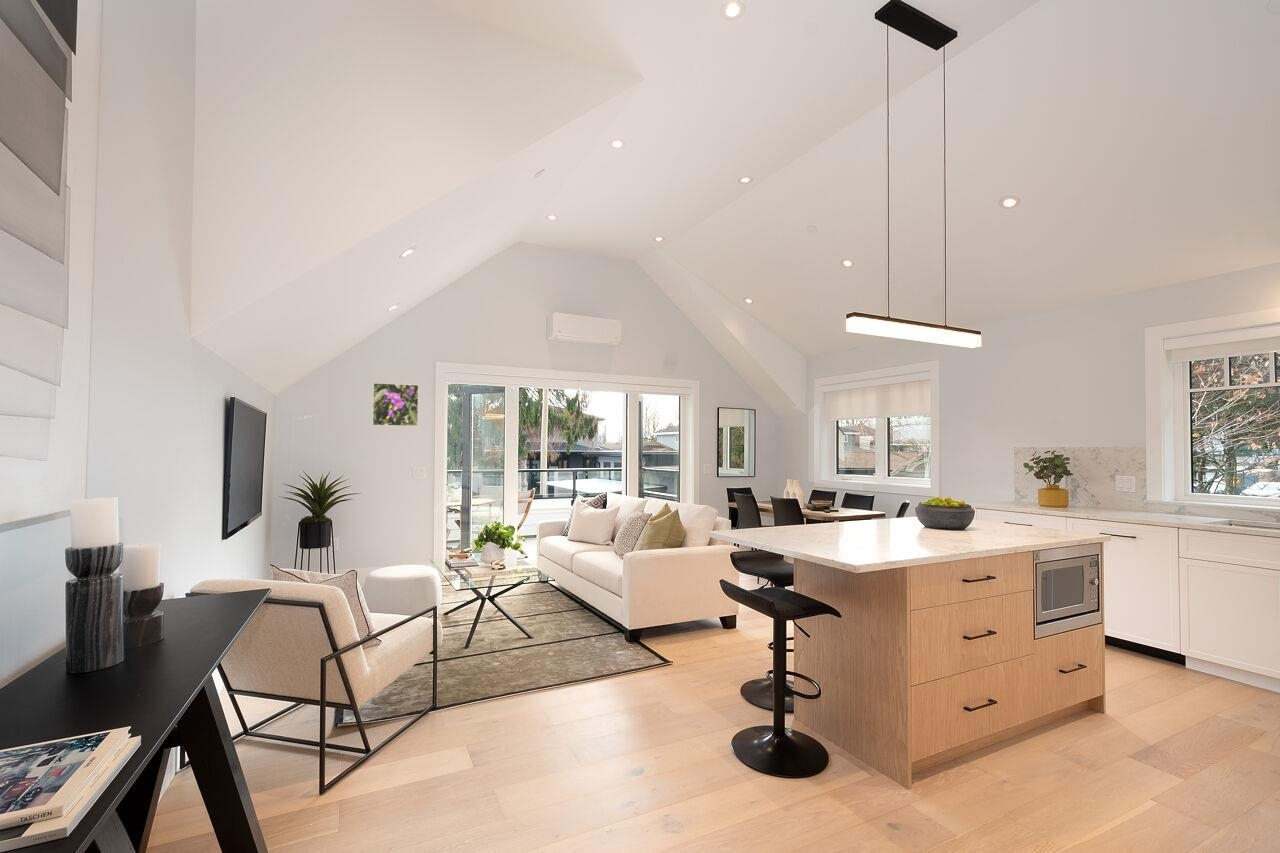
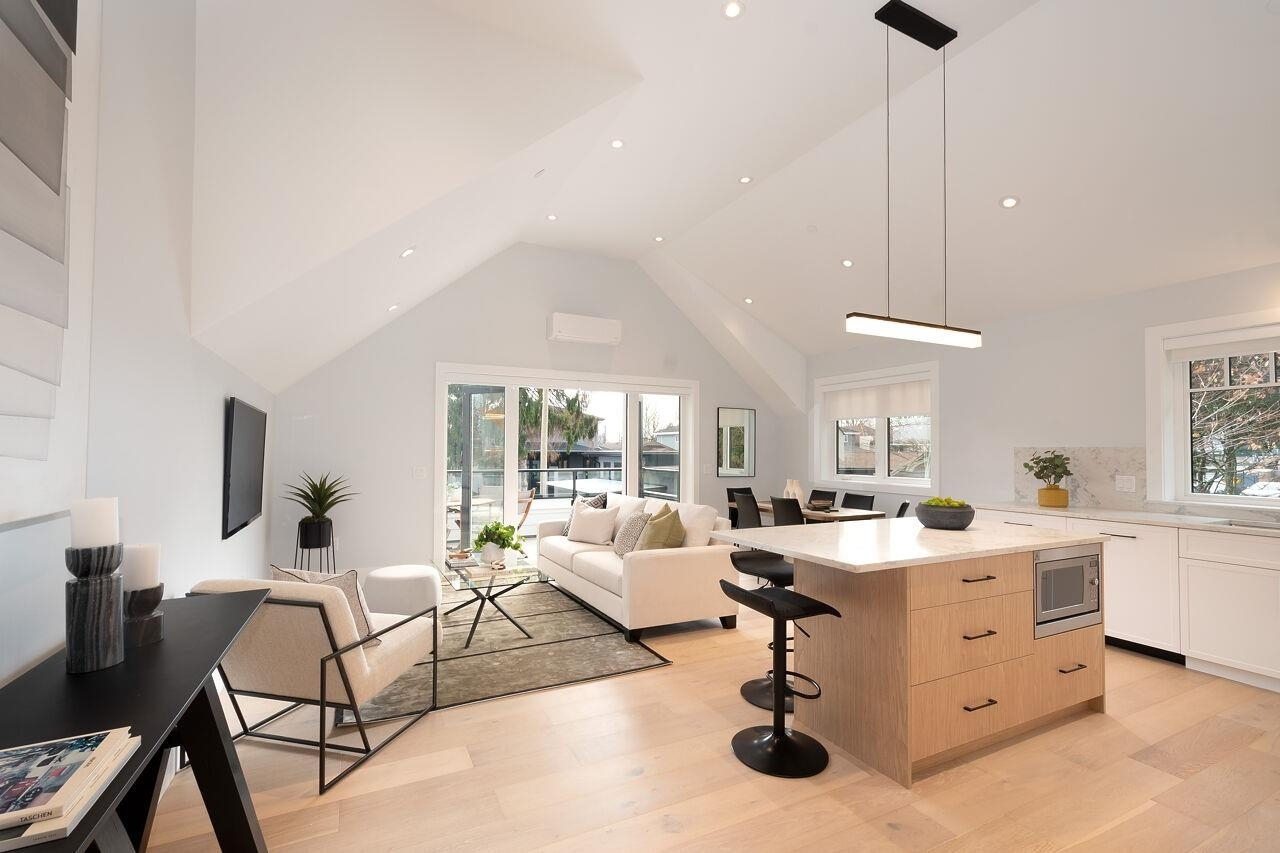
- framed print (395, 404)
